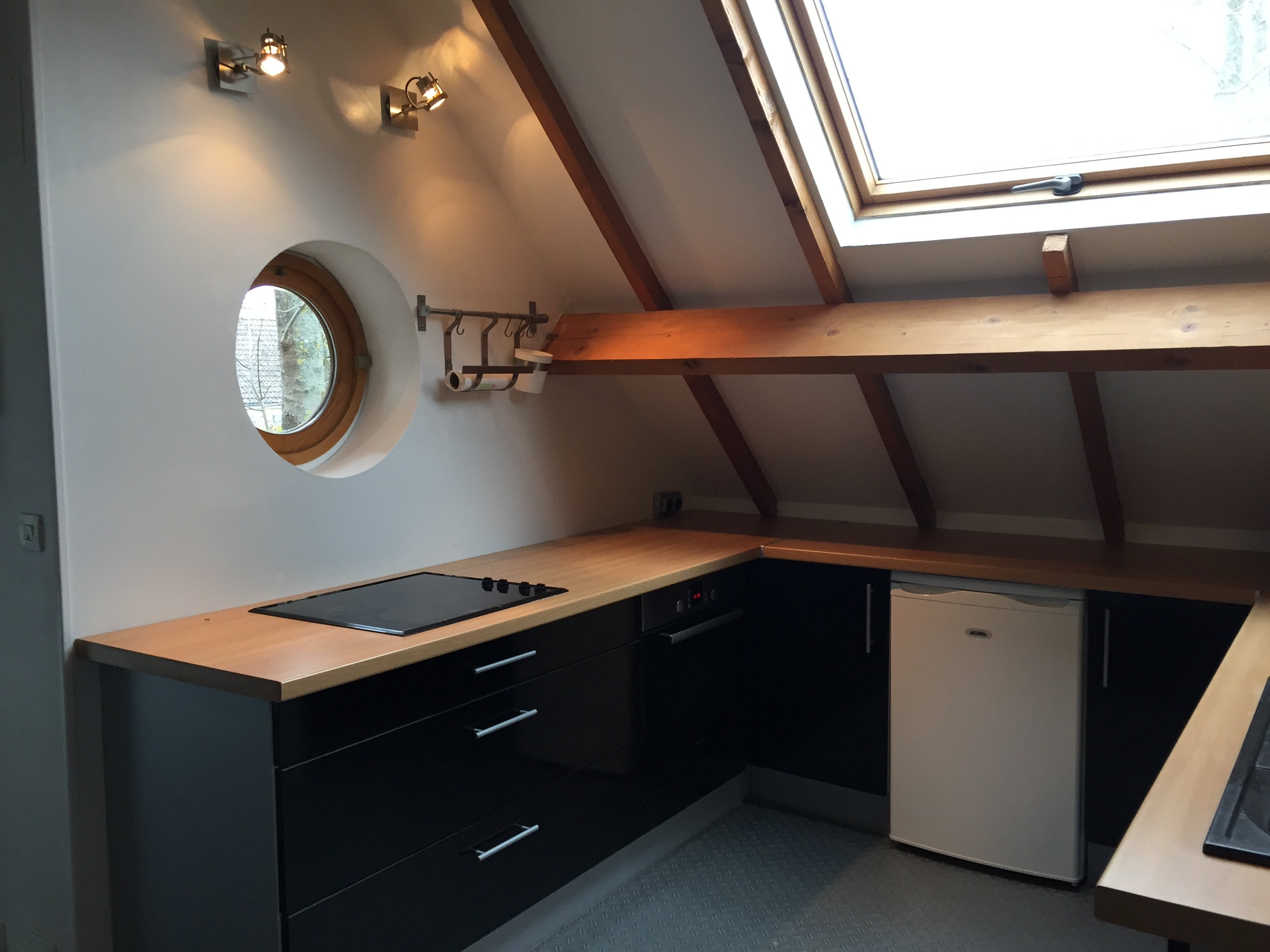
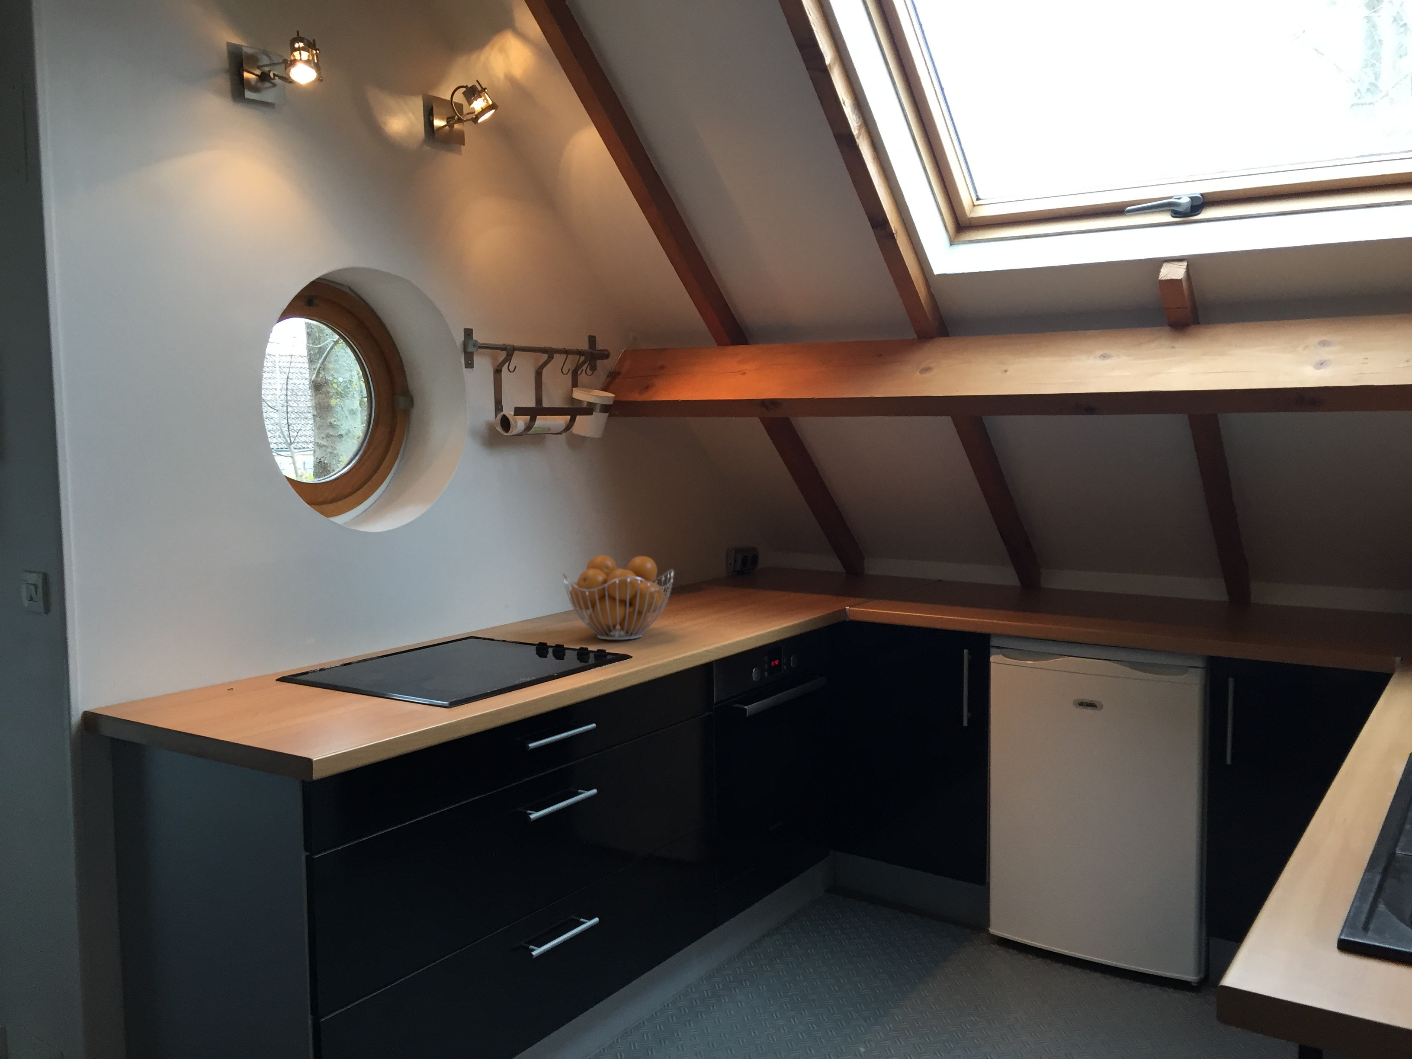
+ fruit basket (618, 596)
